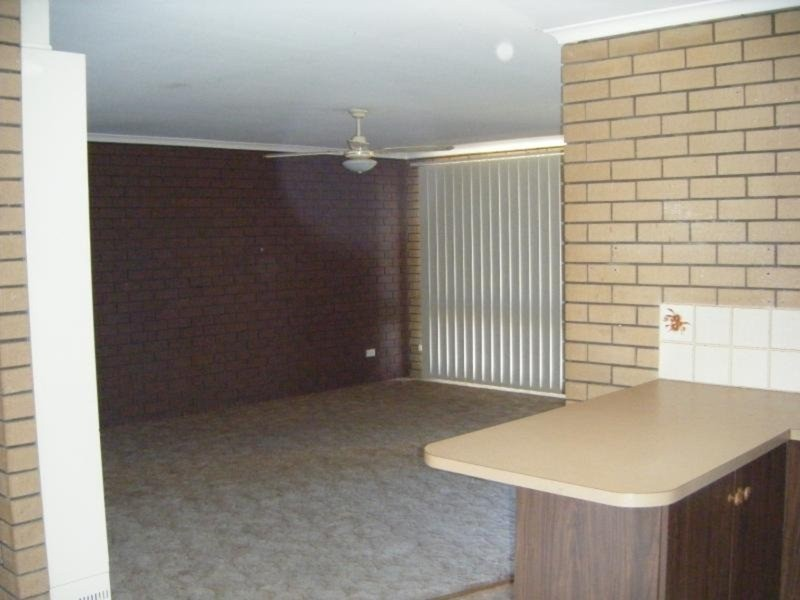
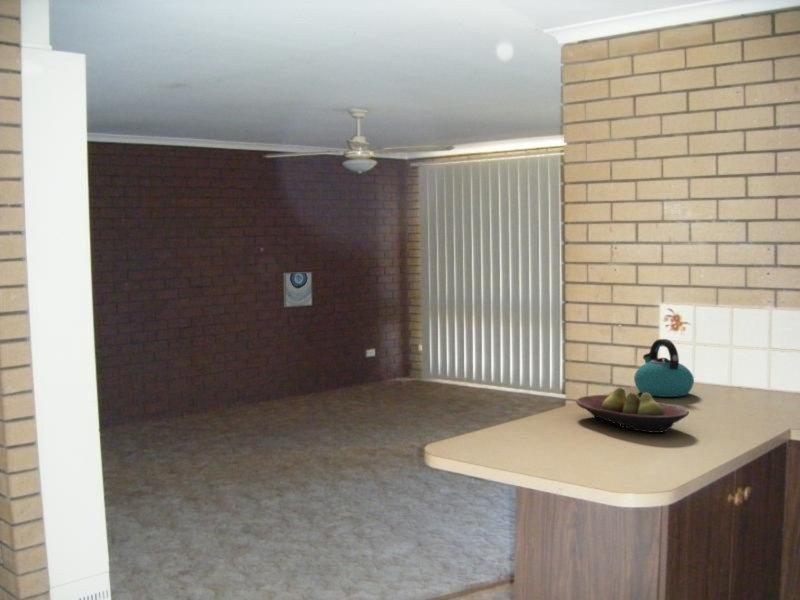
+ wall art (298, 289)
+ fruit bowl (630, 407)
+ kettle (661, 365)
